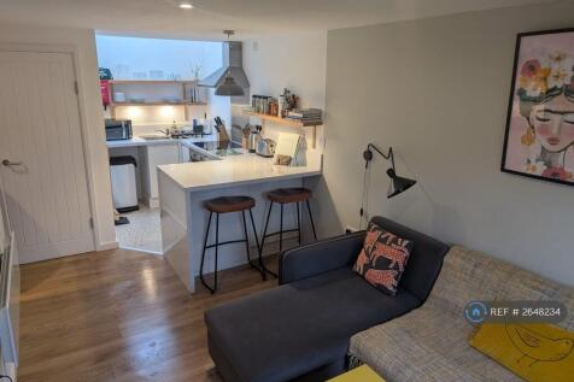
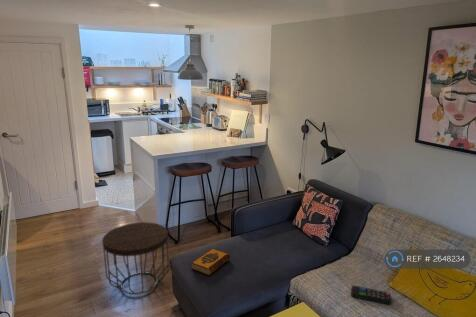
+ remote control (370, 294)
+ side table (135, 259)
+ hardback book (211, 261)
